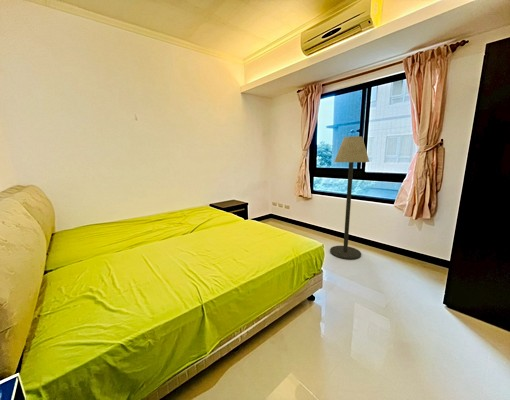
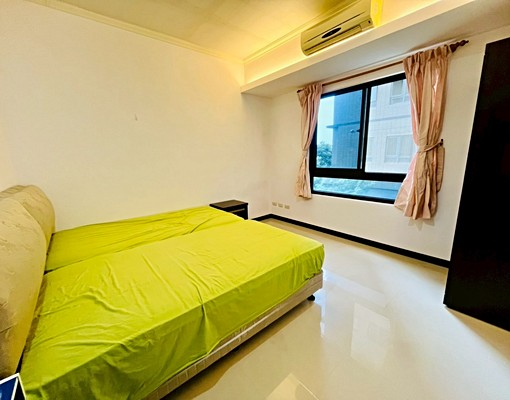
- floor lamp (348, 197)
